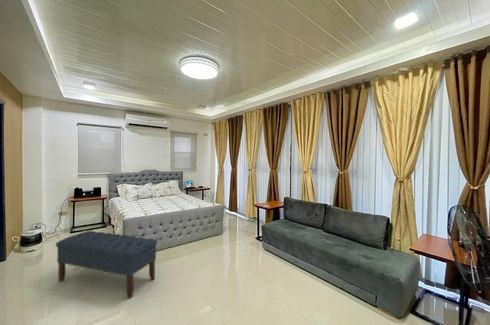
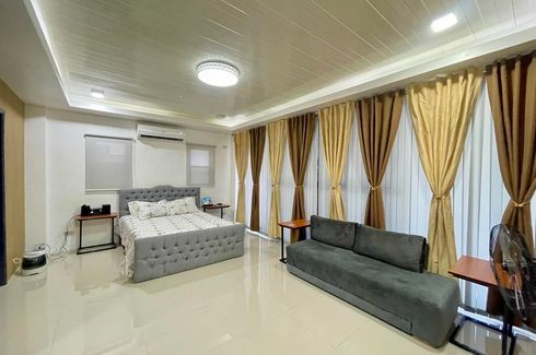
- bench (107, 259)
